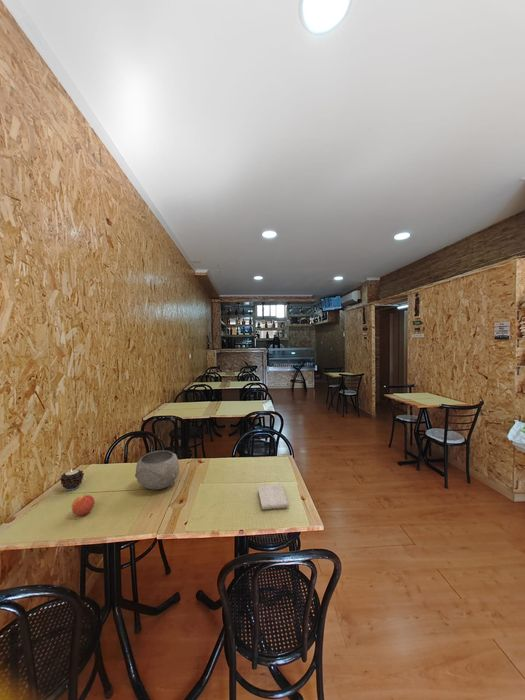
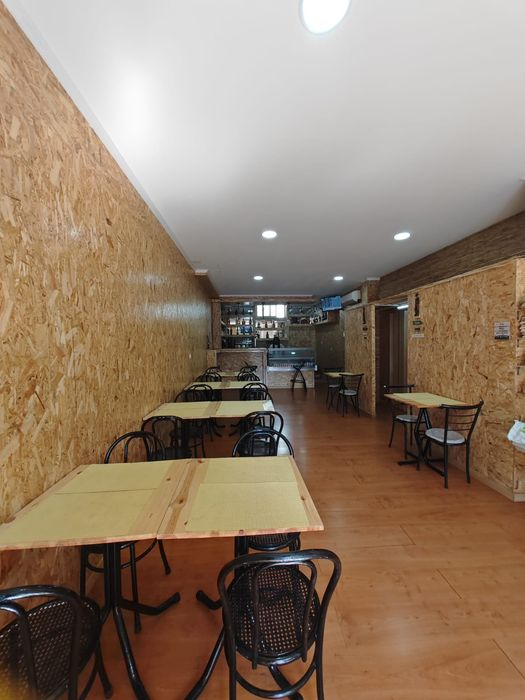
- apple (83, 503)
- bowl (158, 470)
- candle (72, 478)
- washcloth (272, 495)
